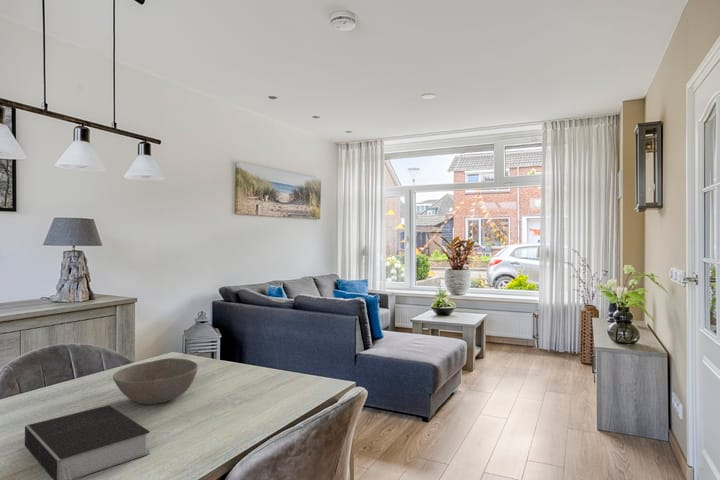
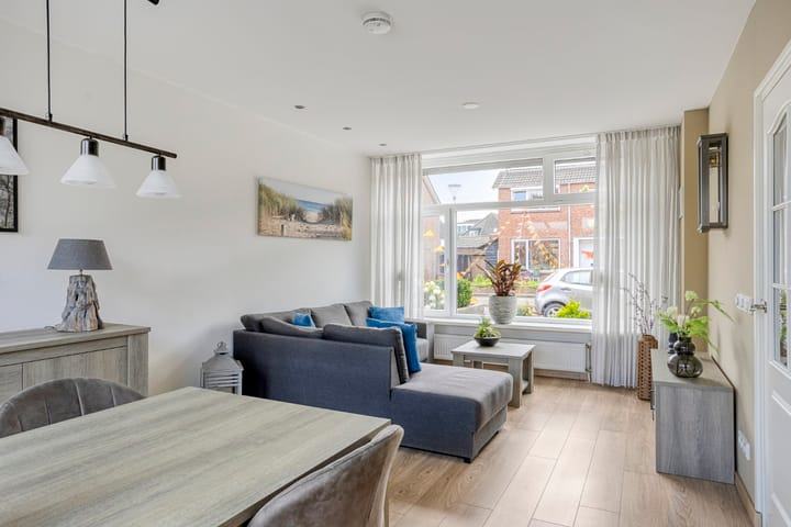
- book (90, 442)
- bowl (156, 383)
